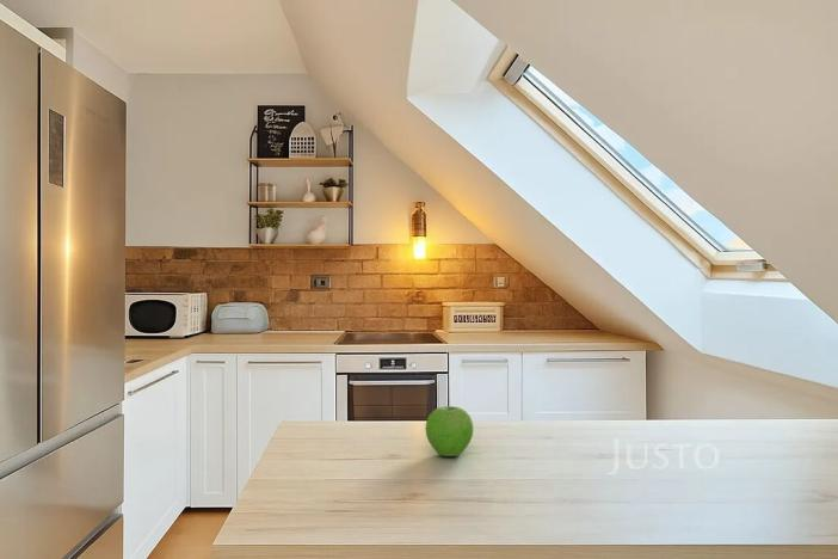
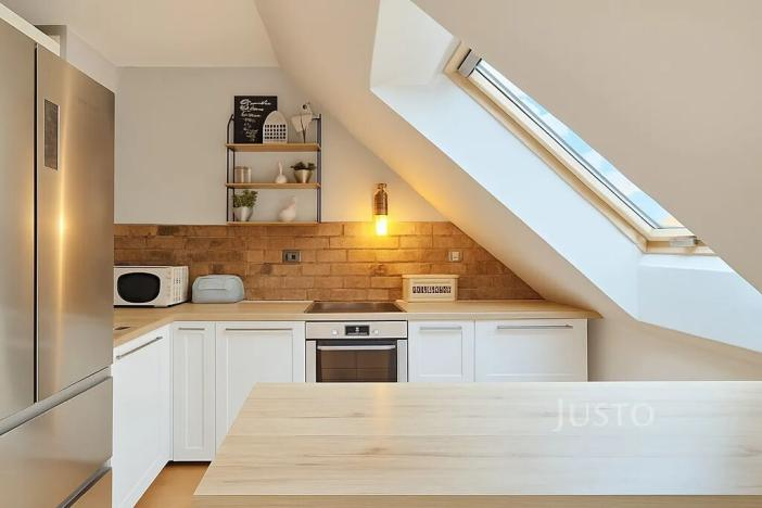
- fruit (449, 431)
